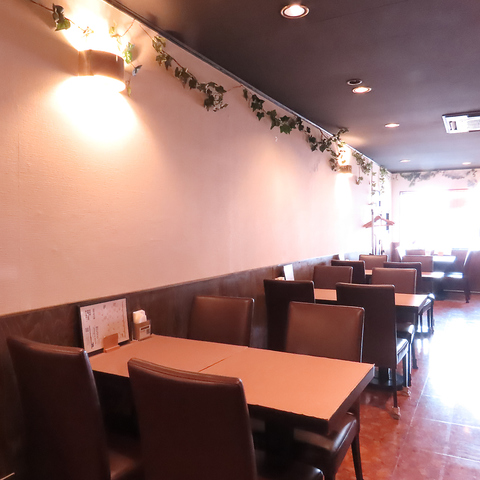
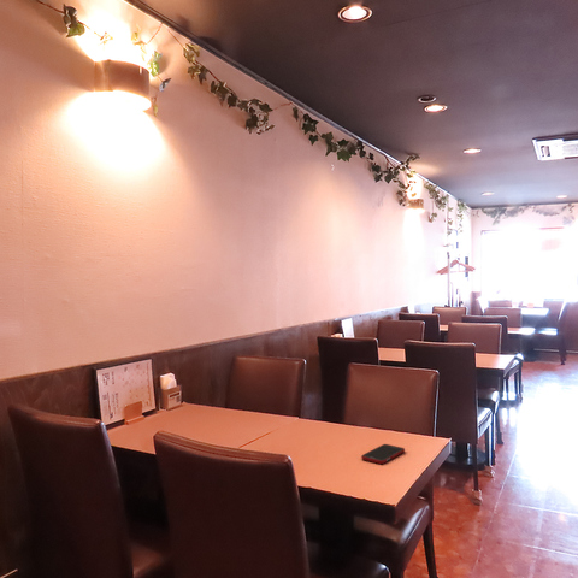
+ cell phone (383, 453)
